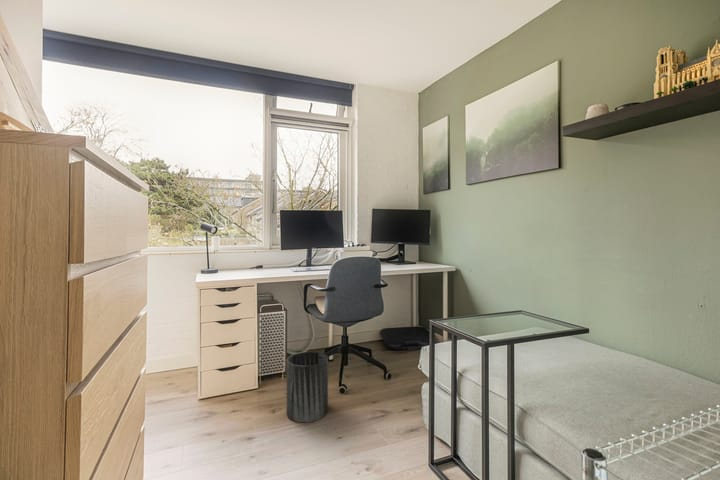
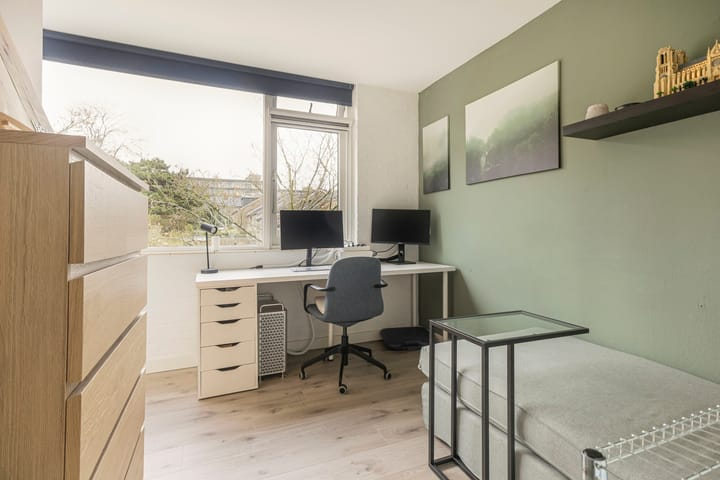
- trash can (307, 384)
